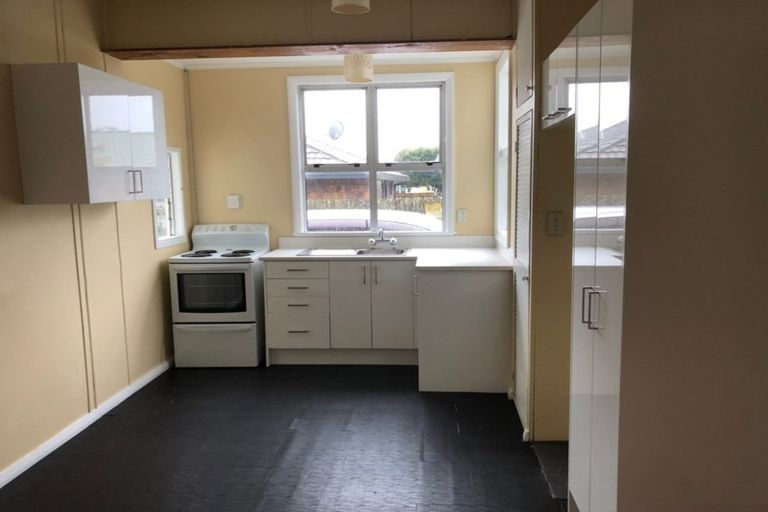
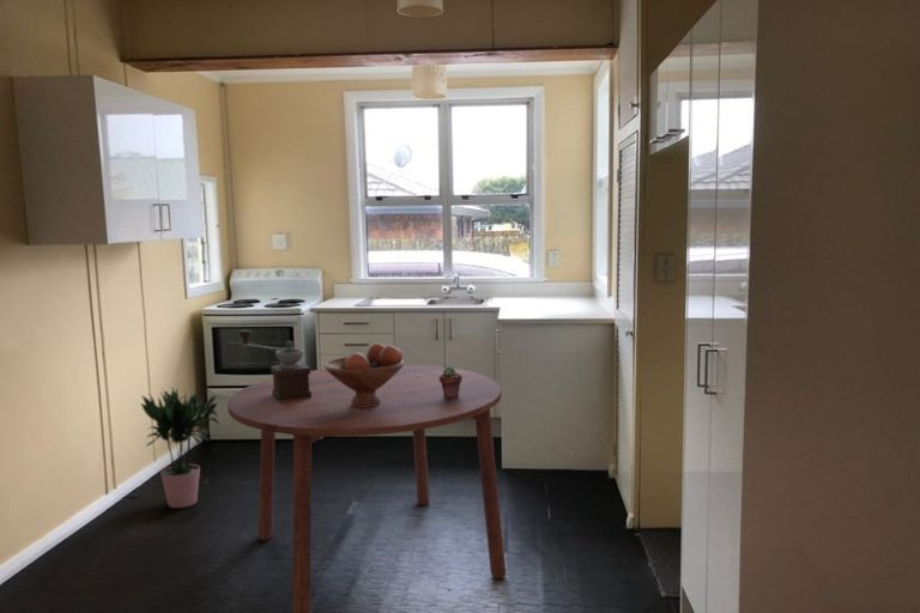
+ potted plant (188, 443)
+ dining table (368, 435)
+ coffee grinder (273, 365)
+ potted succulent (450, 381)
+ fruit bowl (364, 374)
